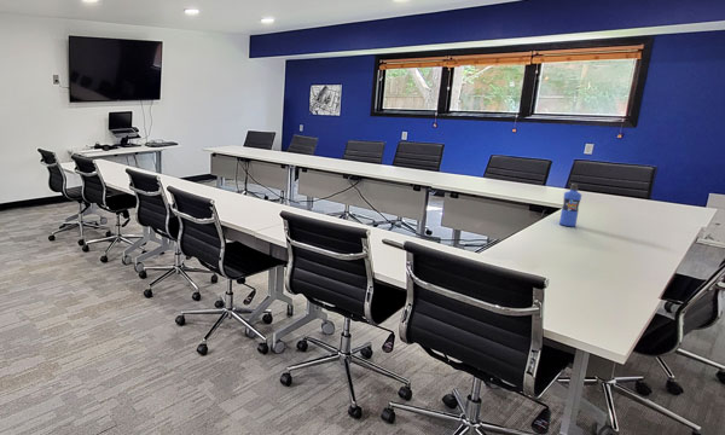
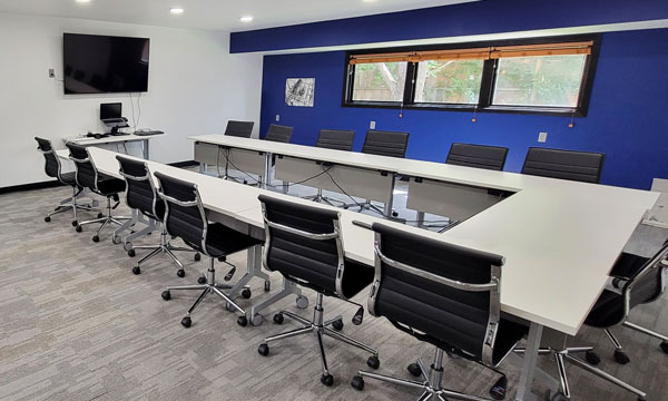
- water bottle (570, 204)
